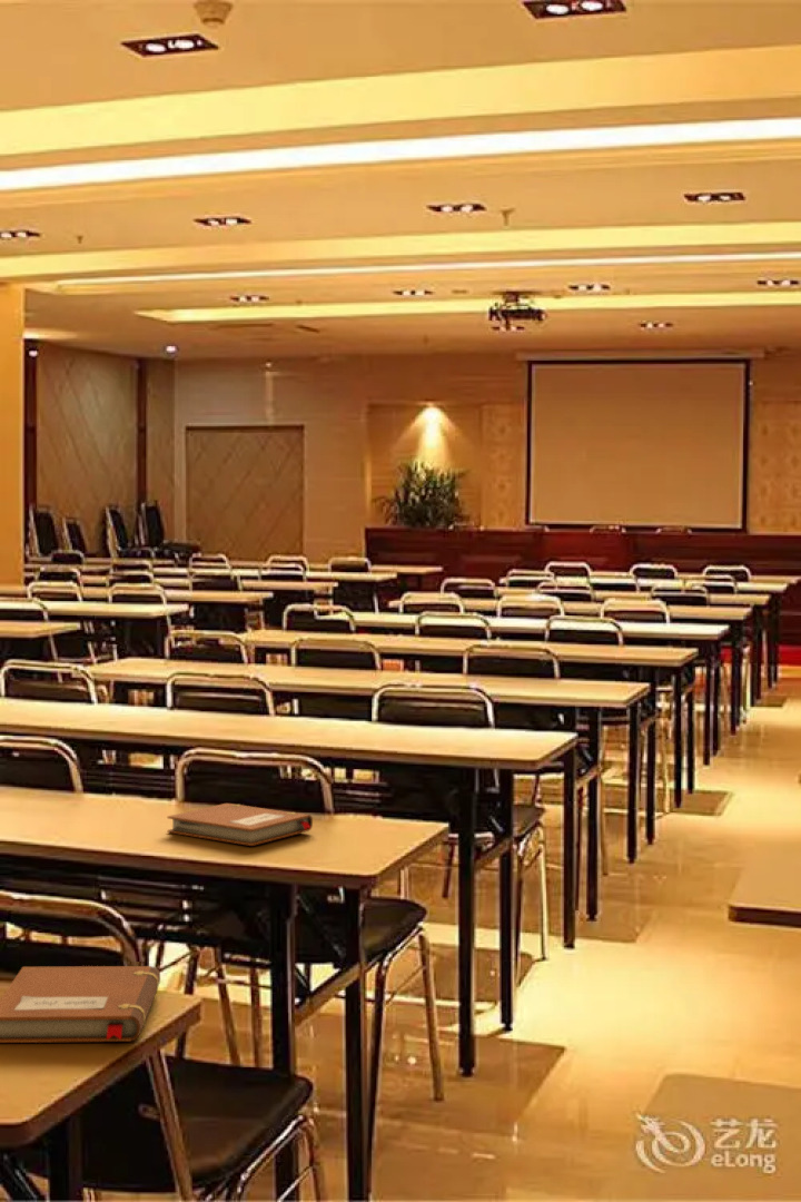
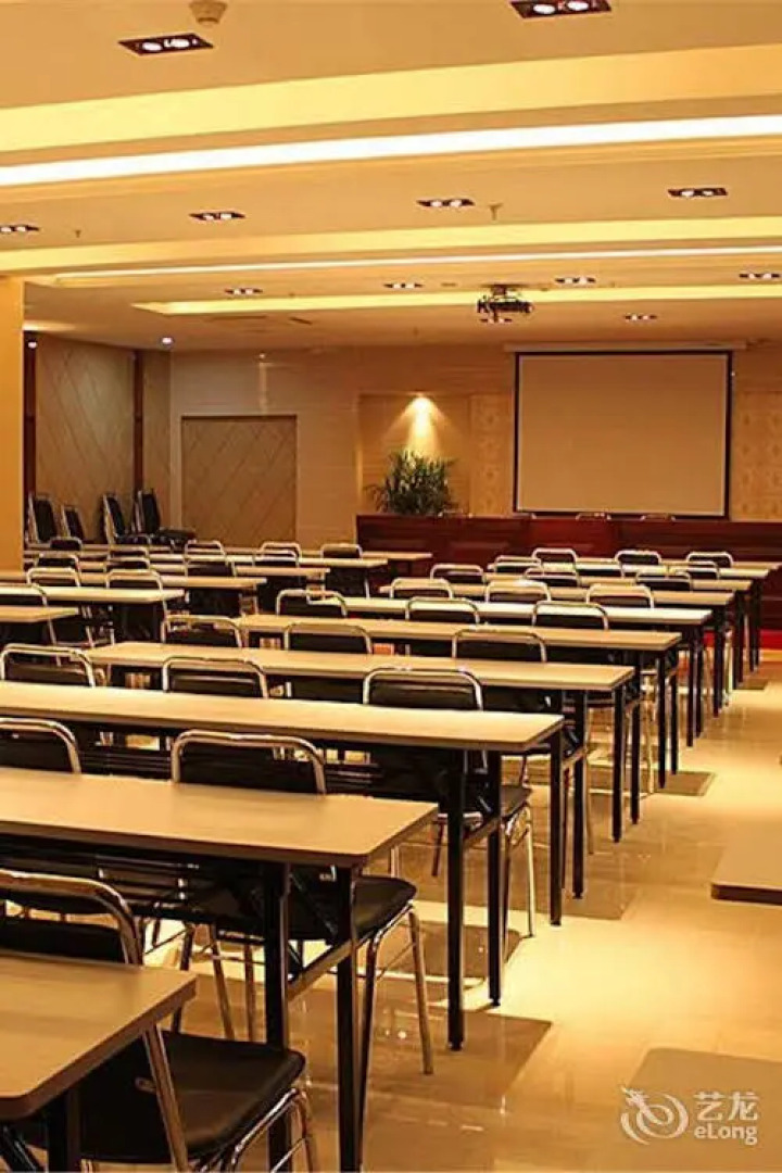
- notebook (243, 822)
- notebook (78, 1003)
